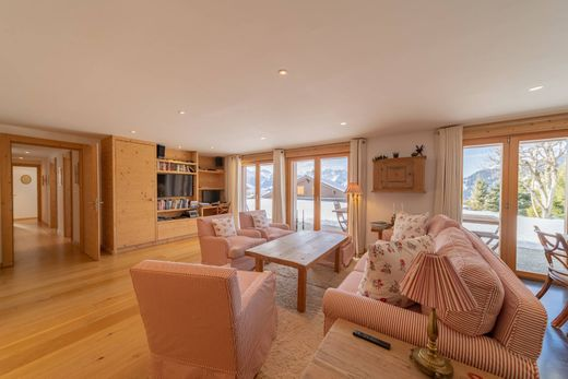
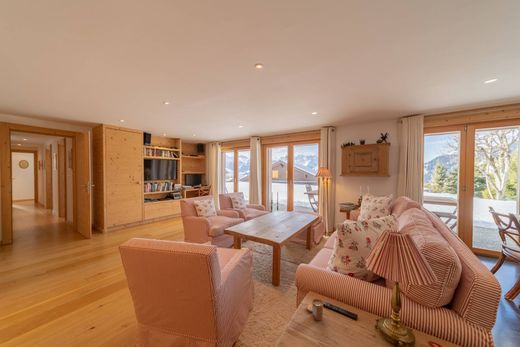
+ candle (314, 305)
